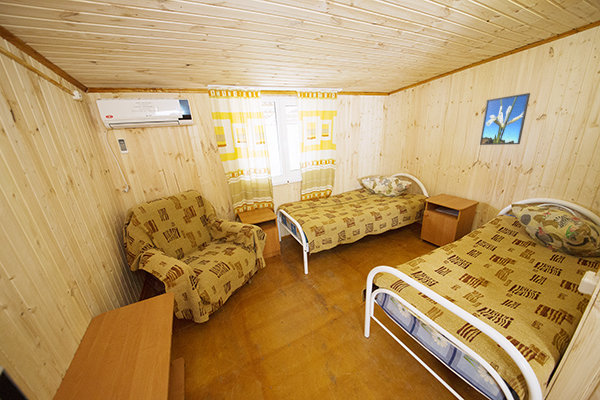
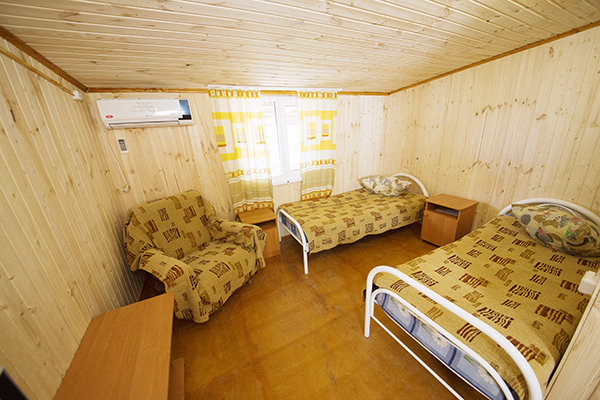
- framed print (502, 121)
